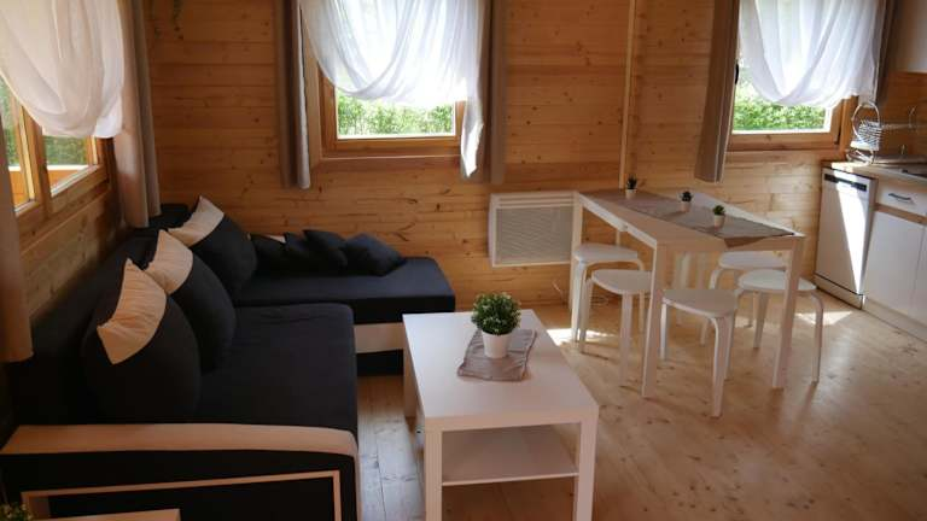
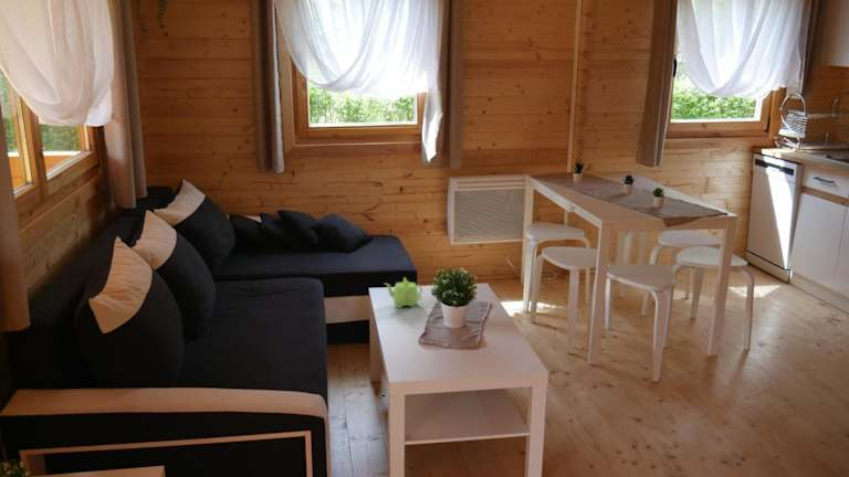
+ teapot (402, 293)
